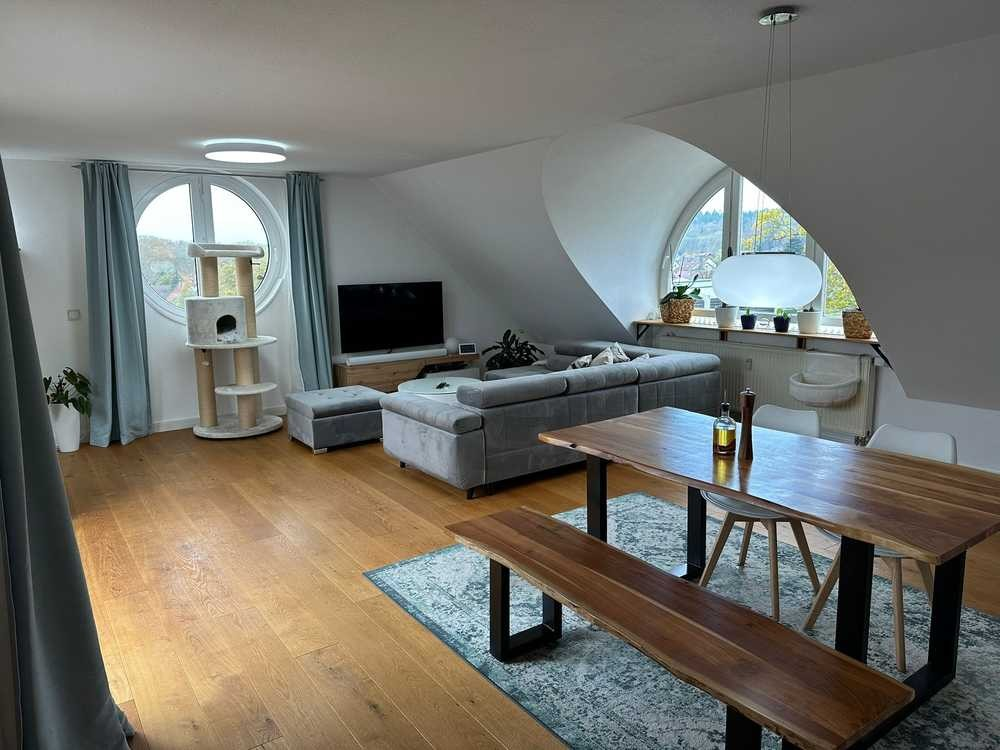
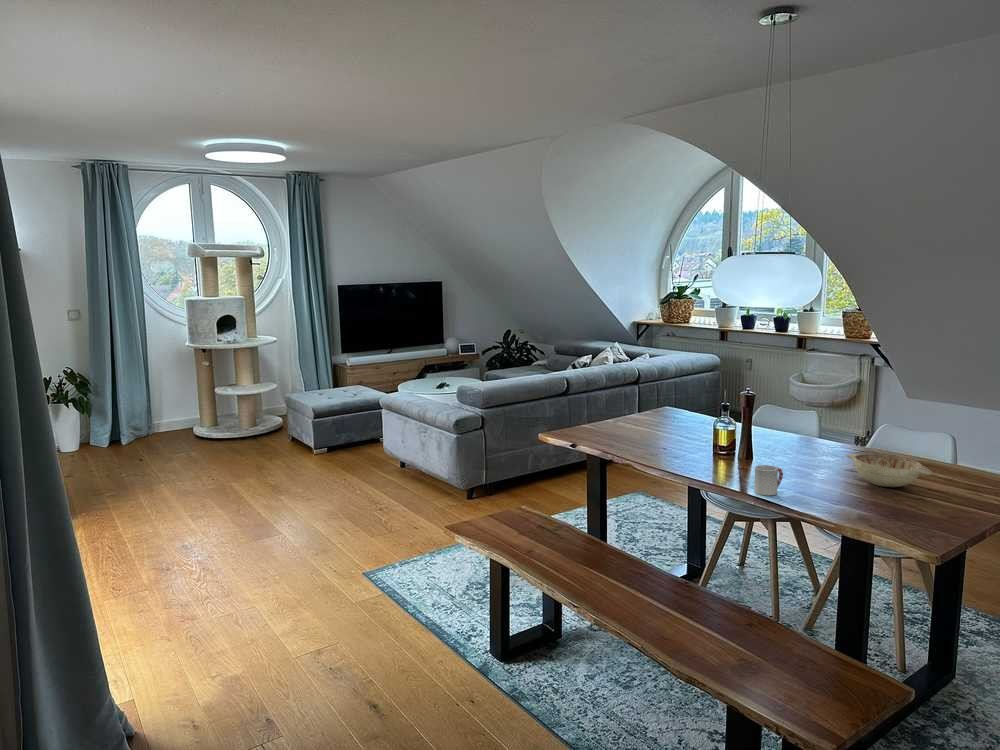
+ cup (769, 479)
+ decorative bowl (887, 471)
